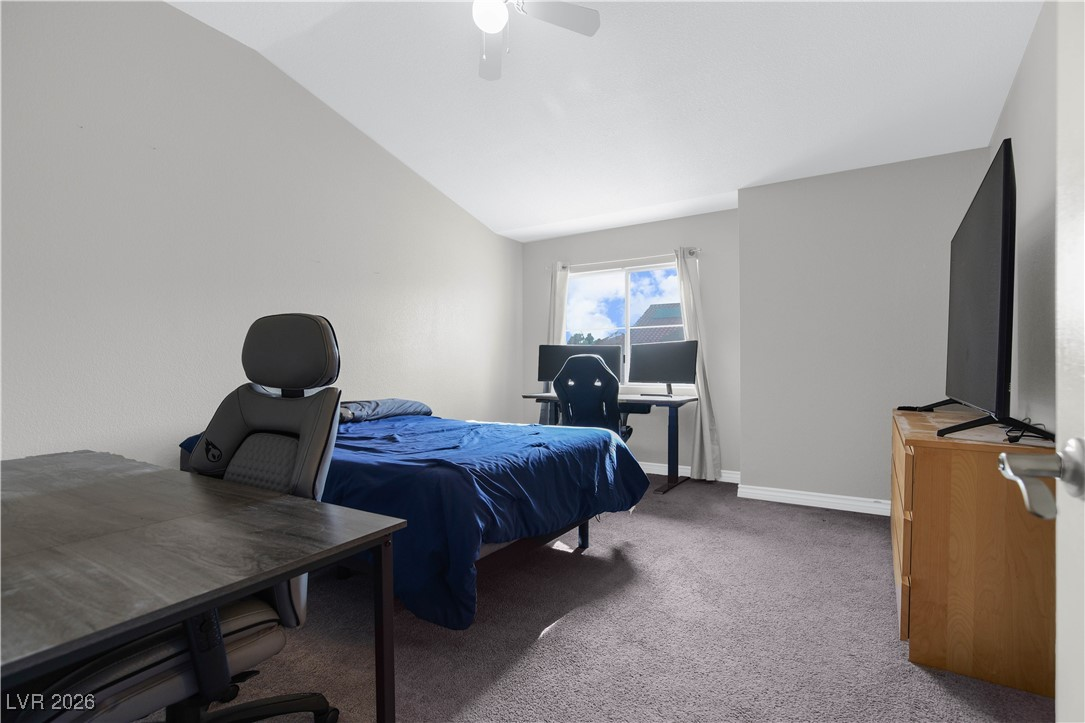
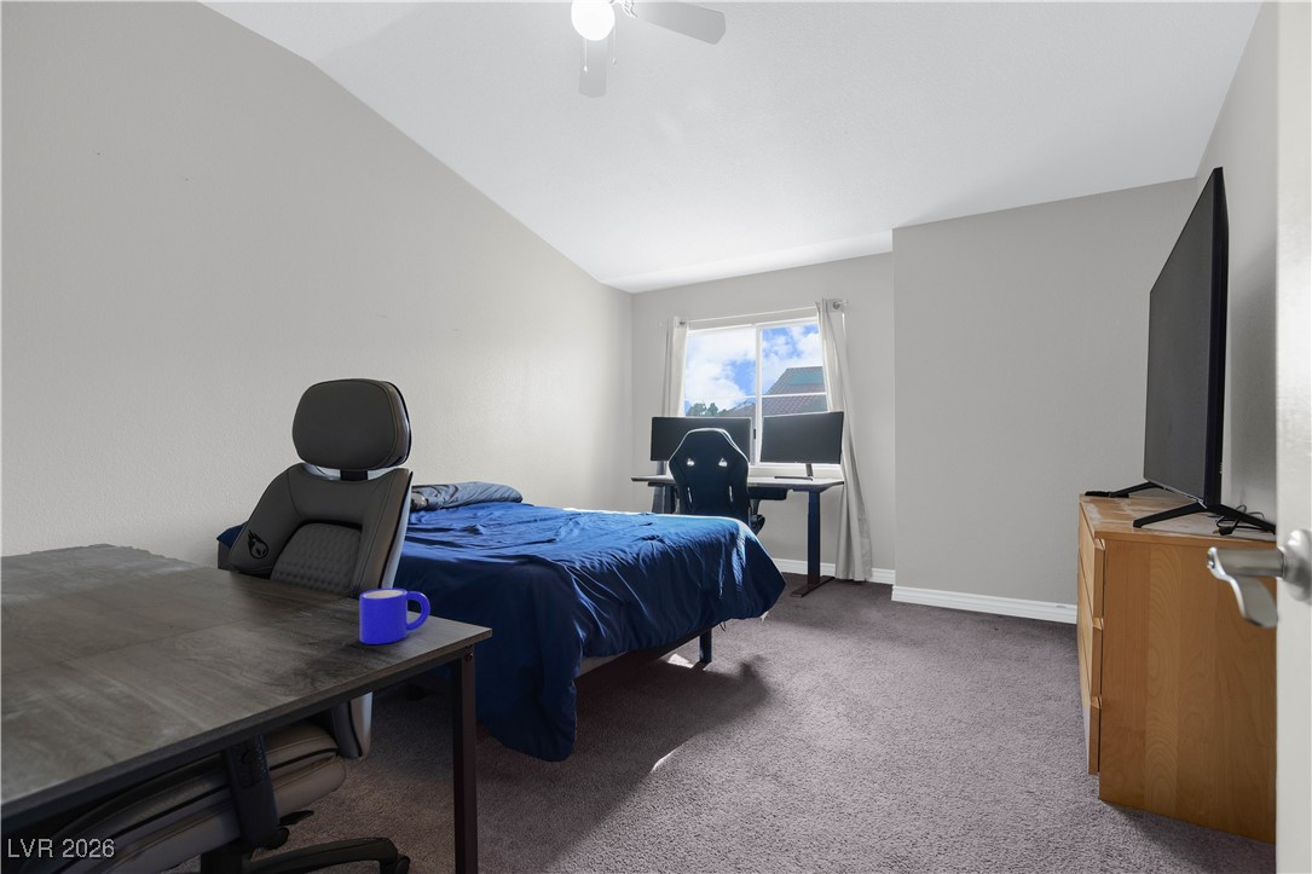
+ mug (395, 613)
